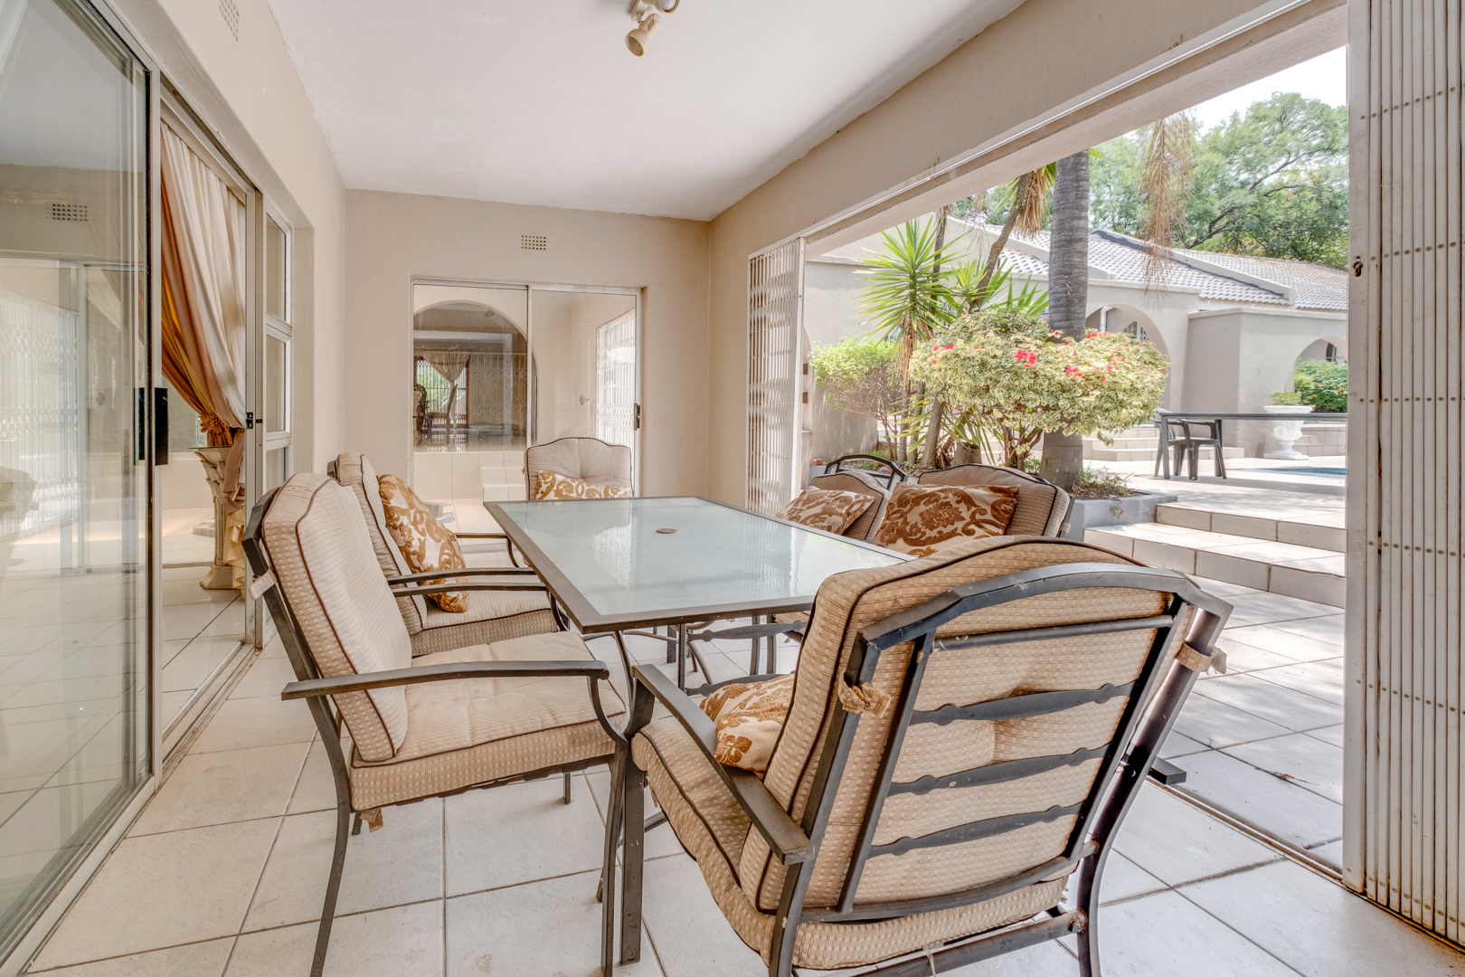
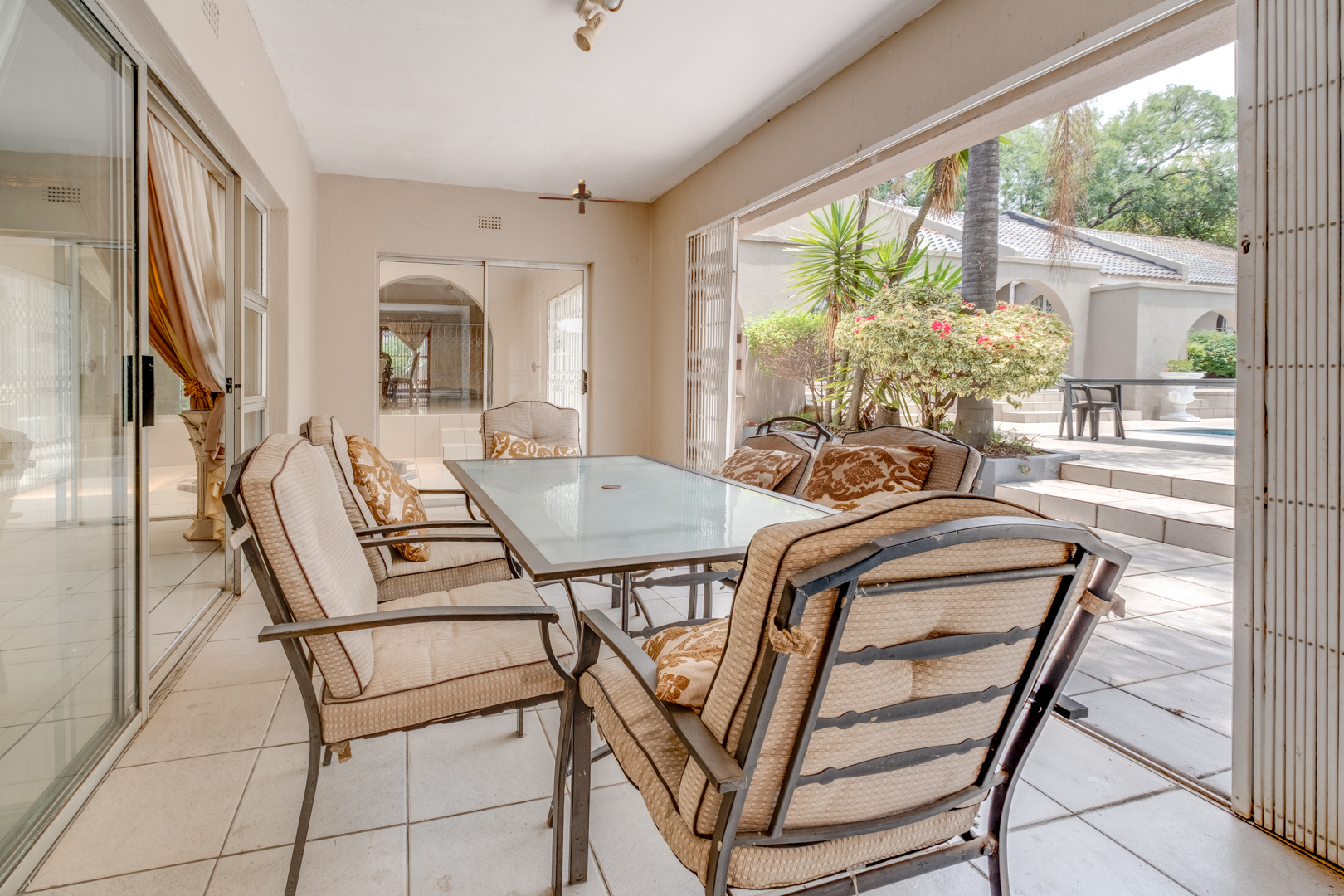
+ ceiling fan (582, 199)
